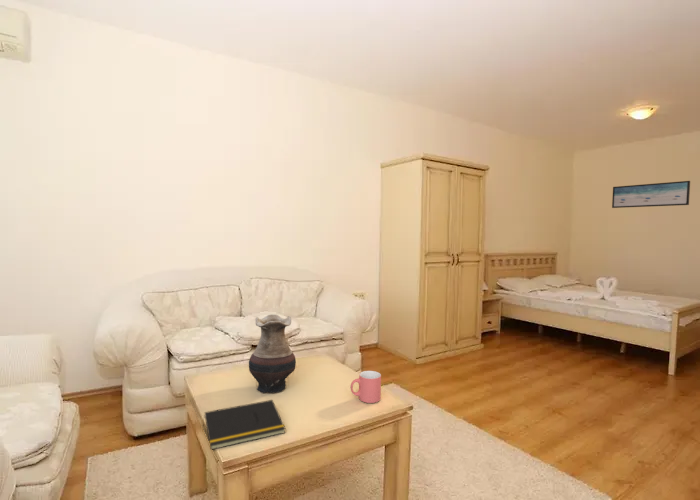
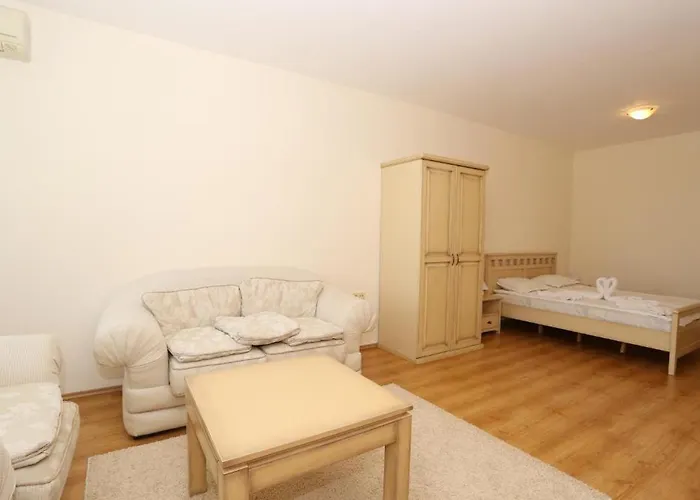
- mug (365, 386)
- wall art (648, 195)
- vase (272, 352)
- notepad (244, 422)
